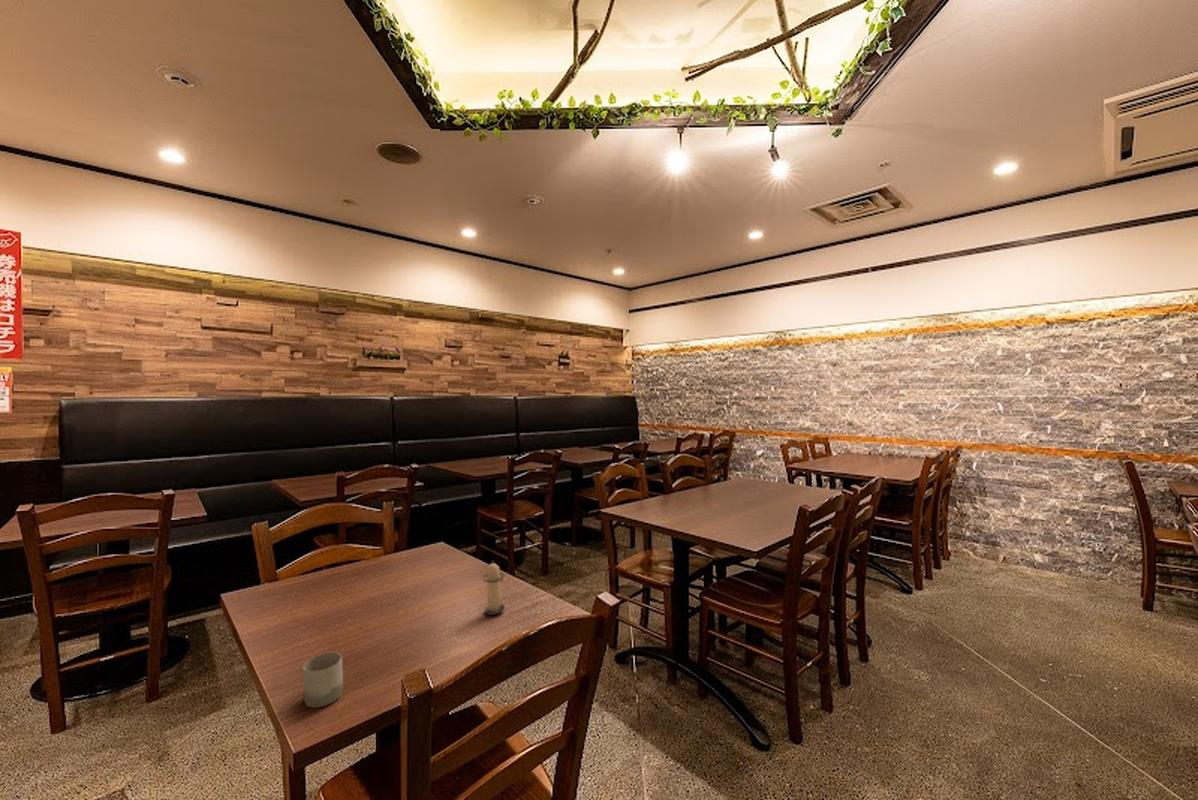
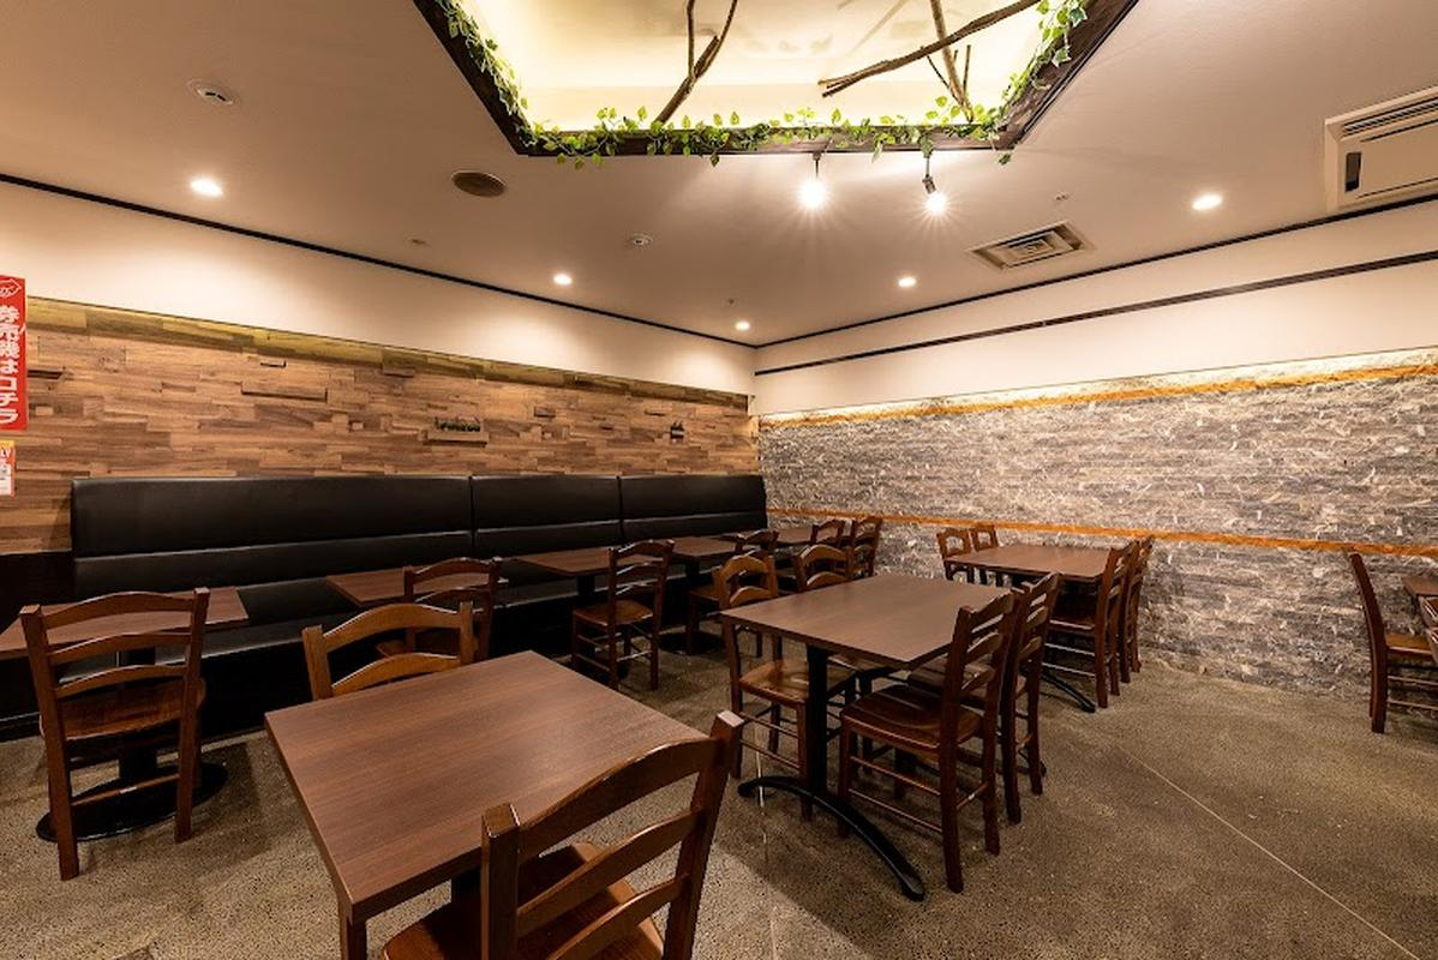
- candle (493, 585)
- cup (323, 675)
